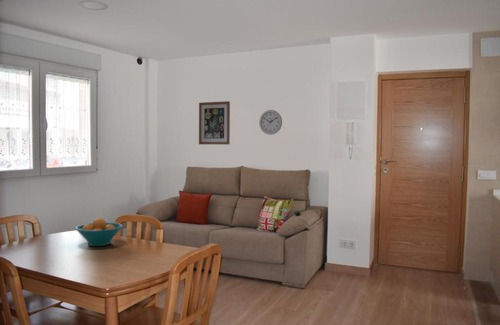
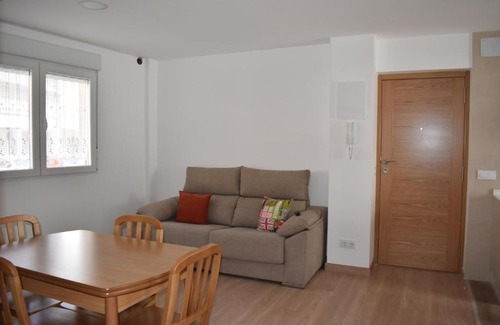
- wall clock (270, 122)
- wall art (214, 123)
- fruit bowl (99, 231)
